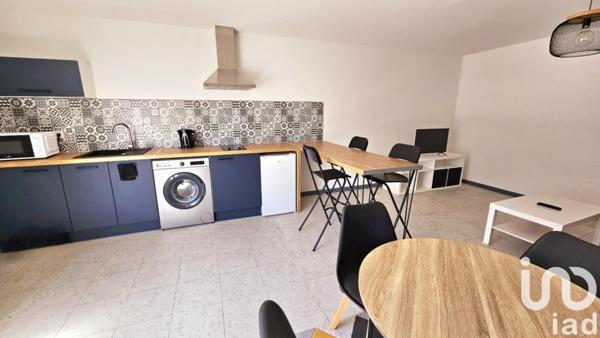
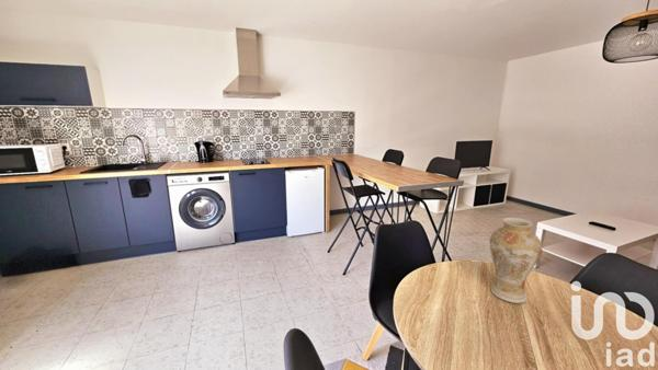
+ vase (512, 258)
